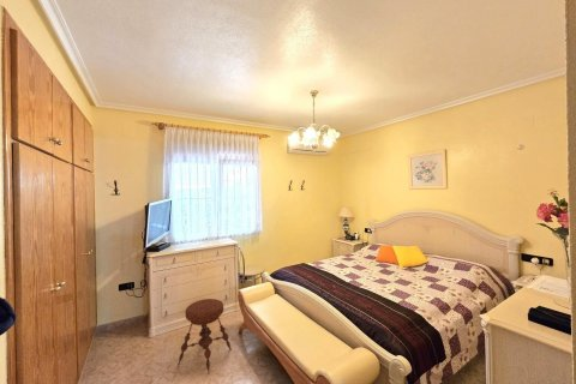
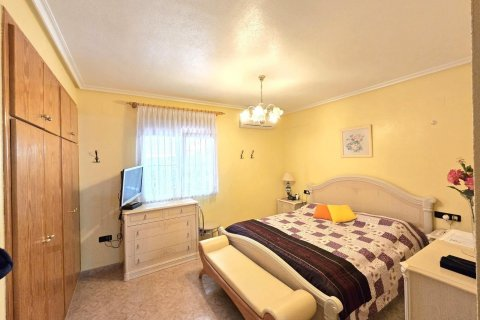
- stool (205, 330)
